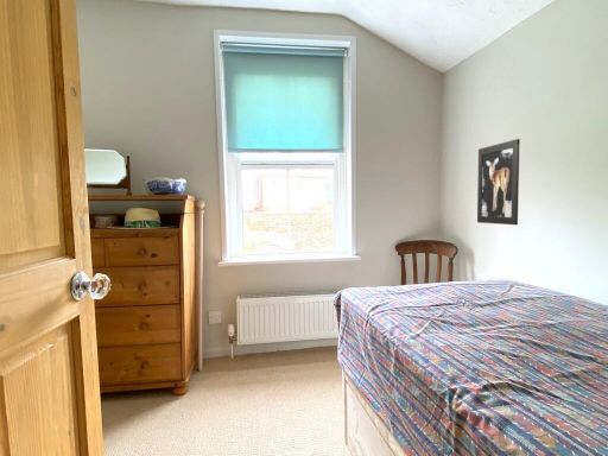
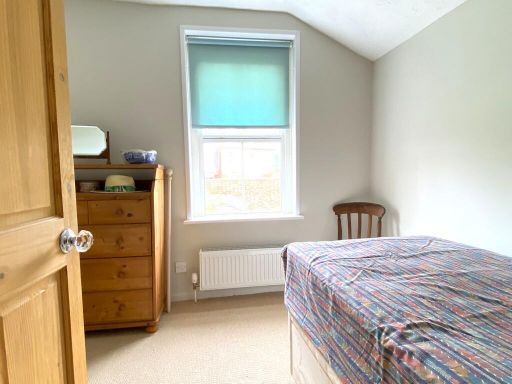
- wall art (496, 184)
